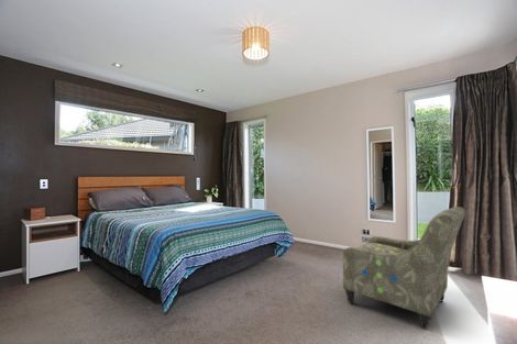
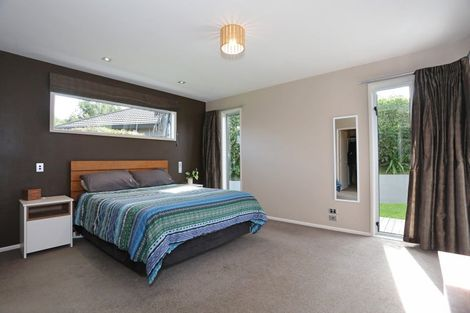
- armchair (403, 255)
